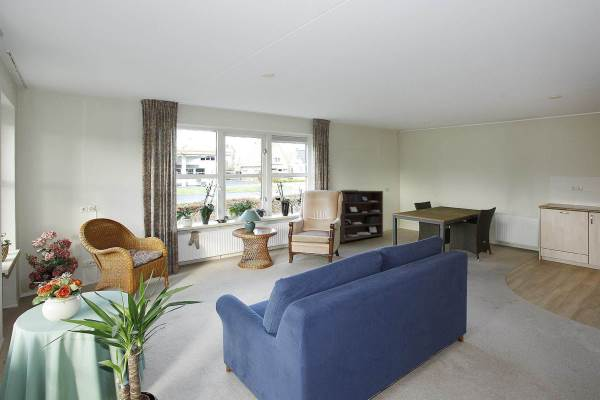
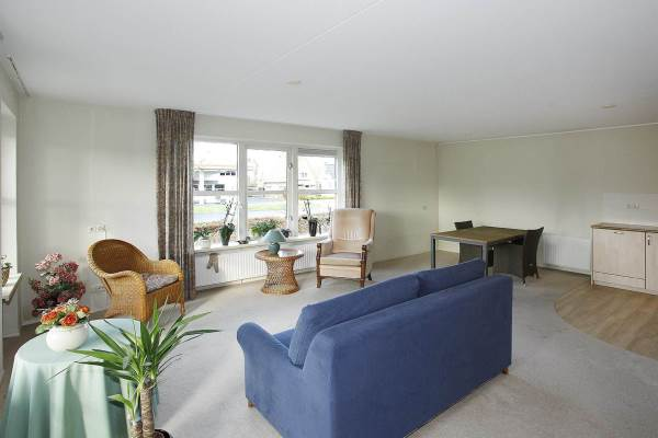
- bookshelf (358, 214)
